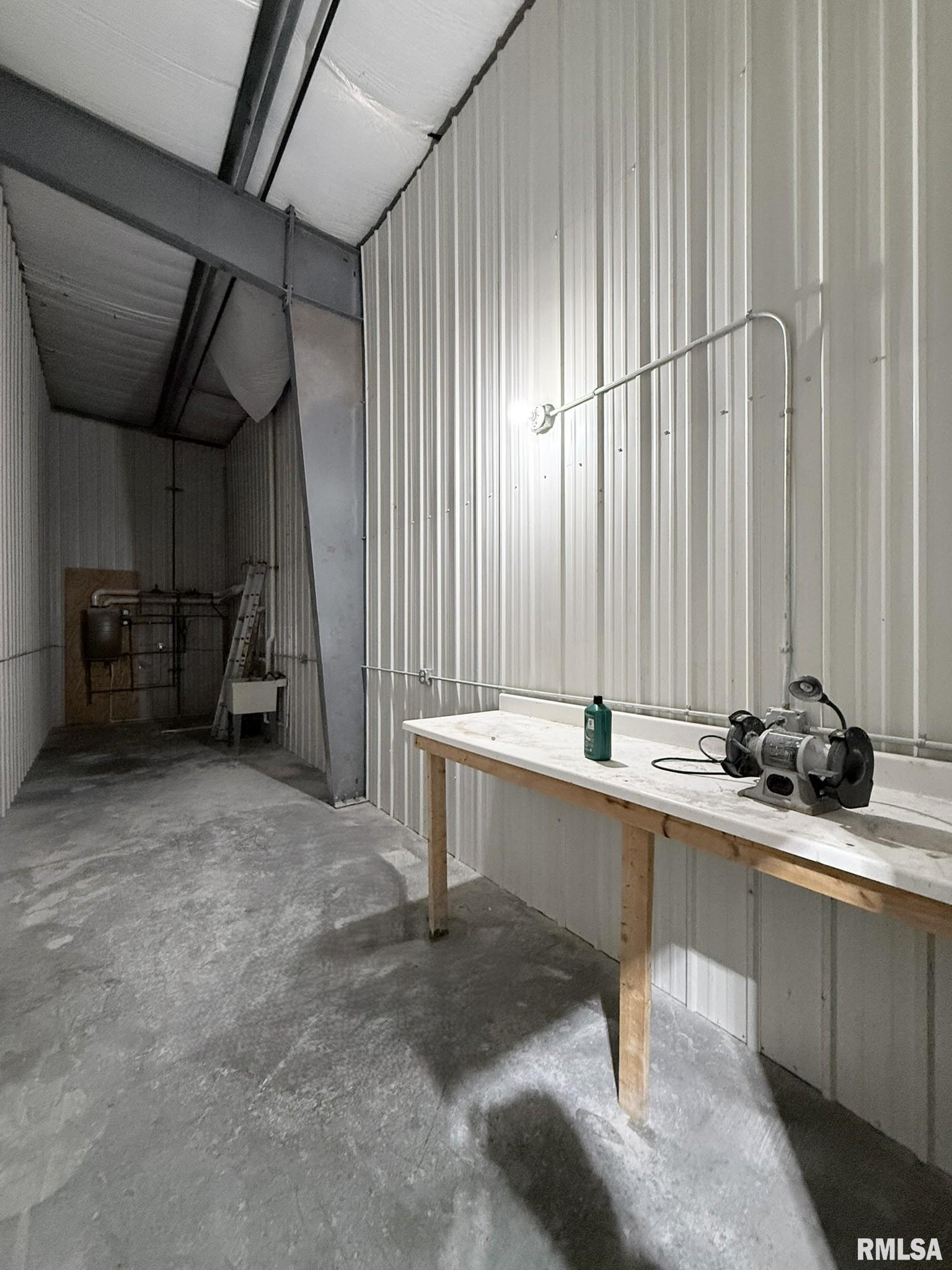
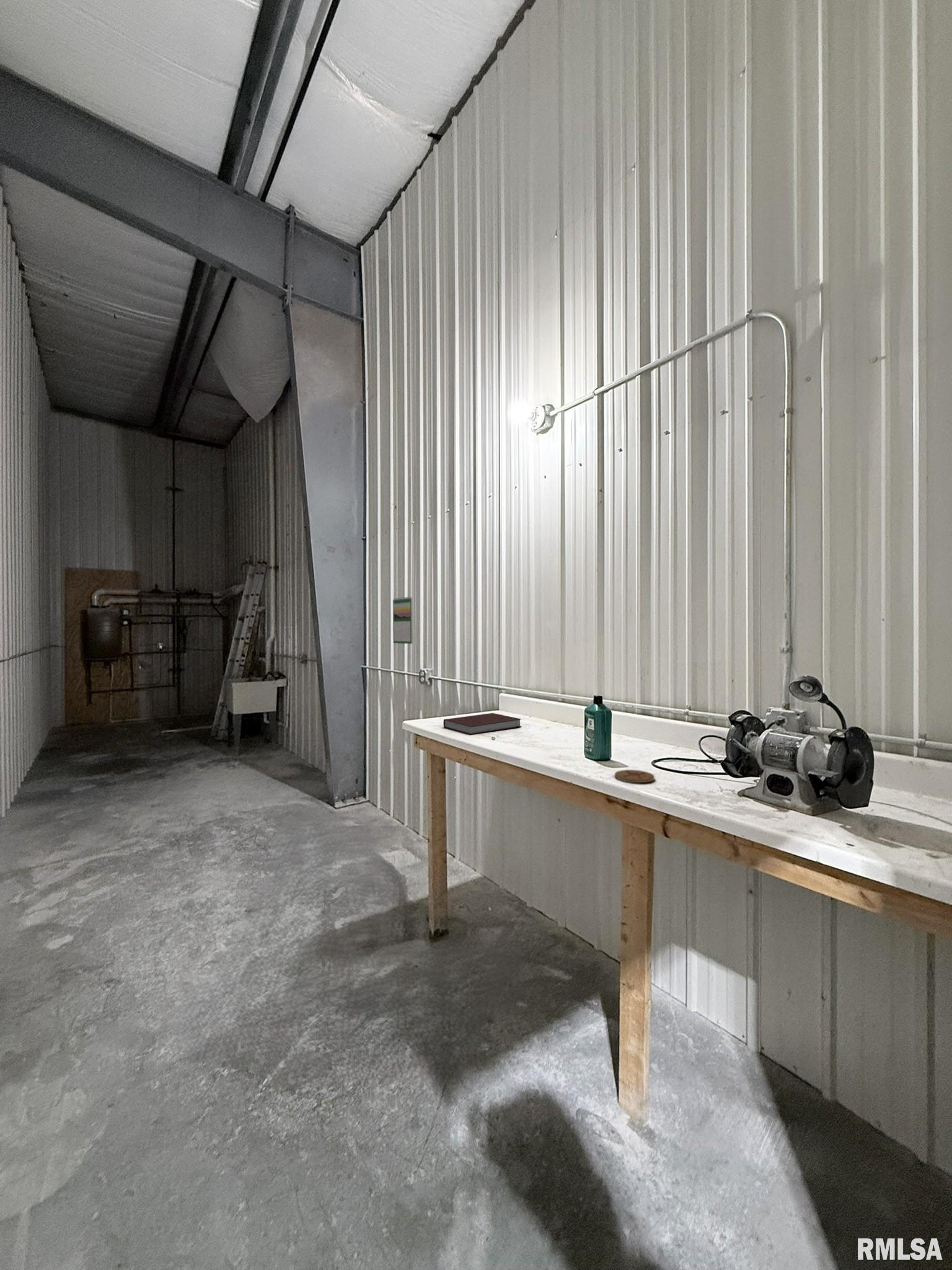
+ calendar (402, 620)
+ coaster (634, 776)
+ notebook (482, 722)
